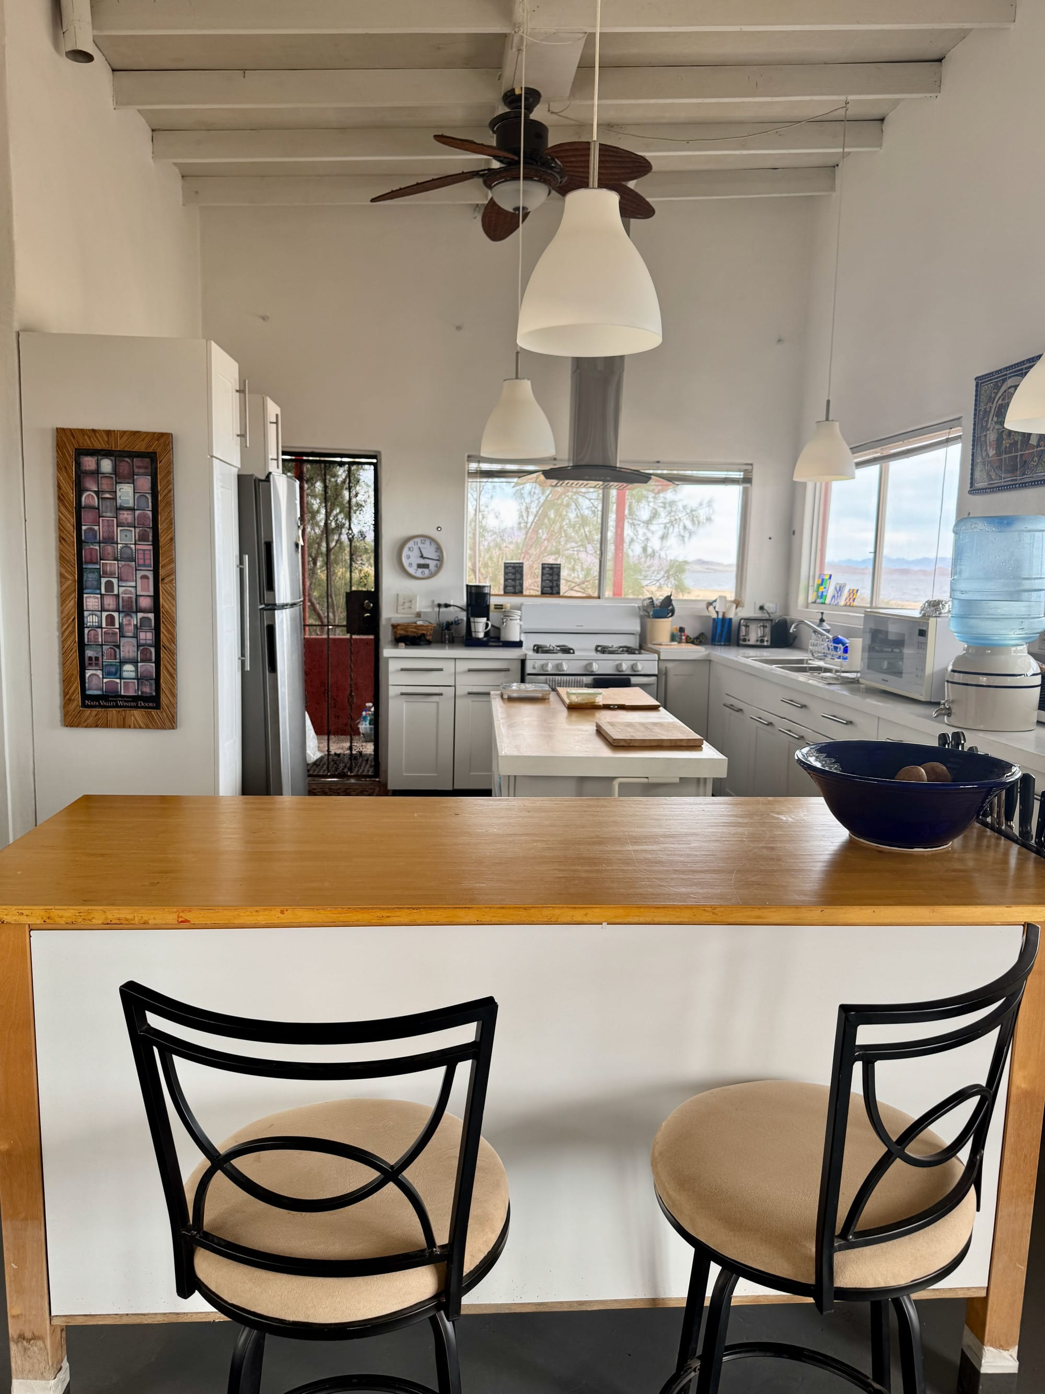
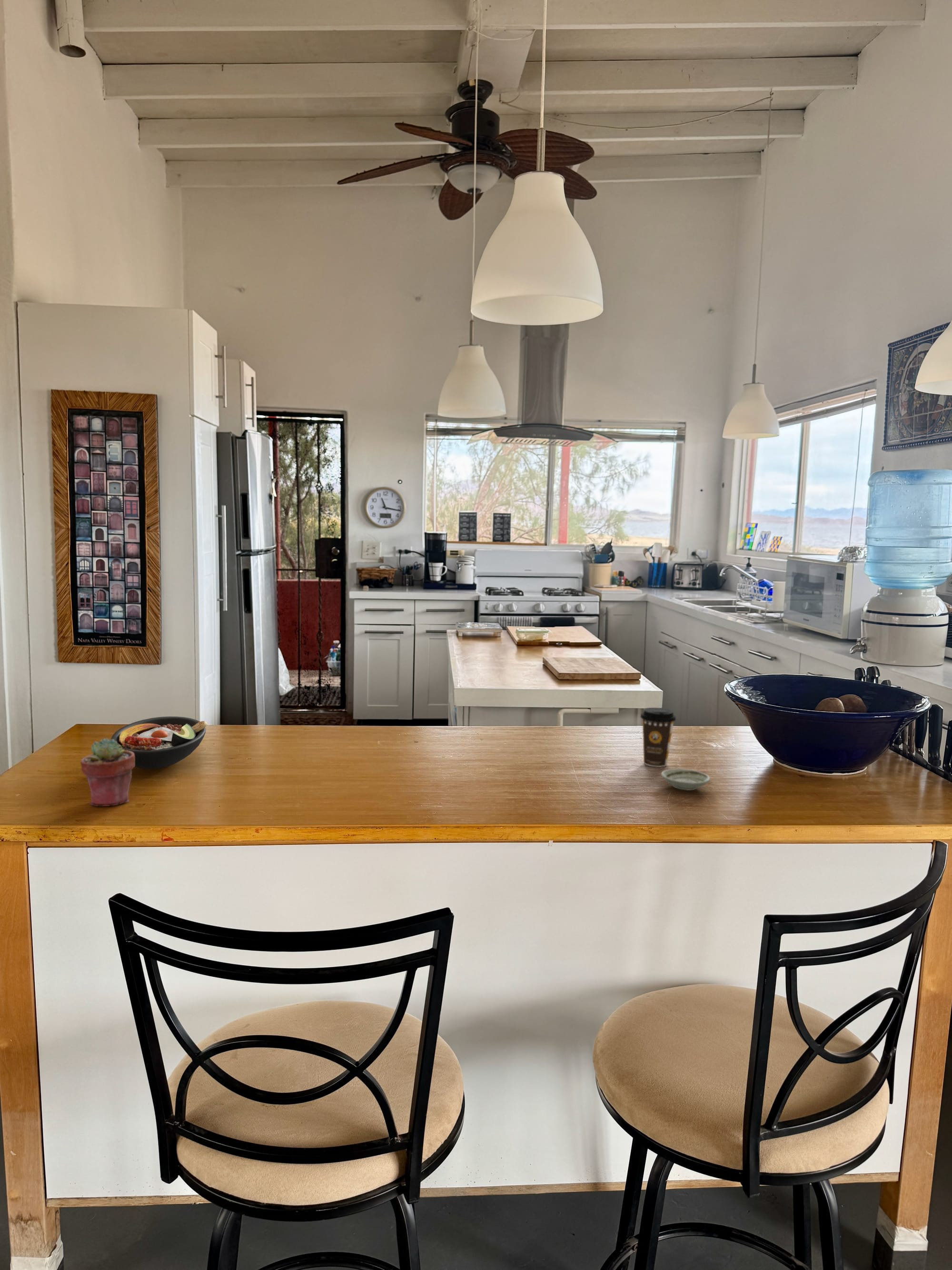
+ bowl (159, 745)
+ saucer (685, 780)
+ potted succulent (108, 770)
+ coffee cup (657, 737)
